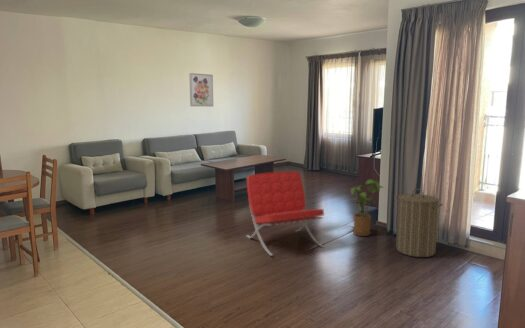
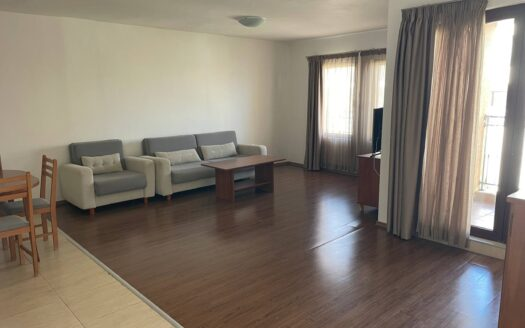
- wall art (201, 90)
- lounge chair (283, 208)
- laundry hamper (417, 220)
- house plant (364, 208)
